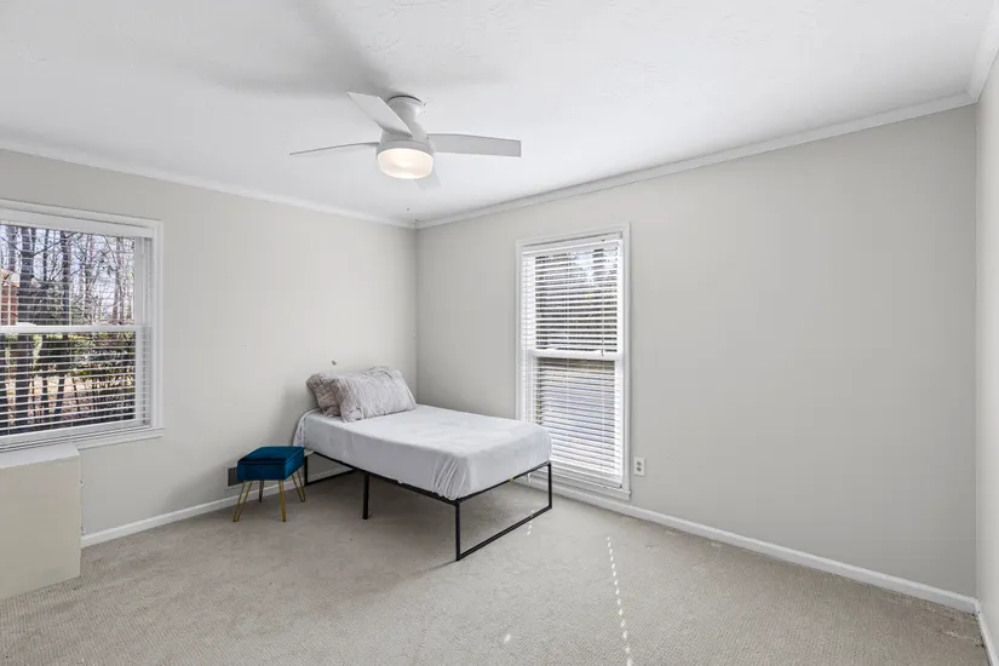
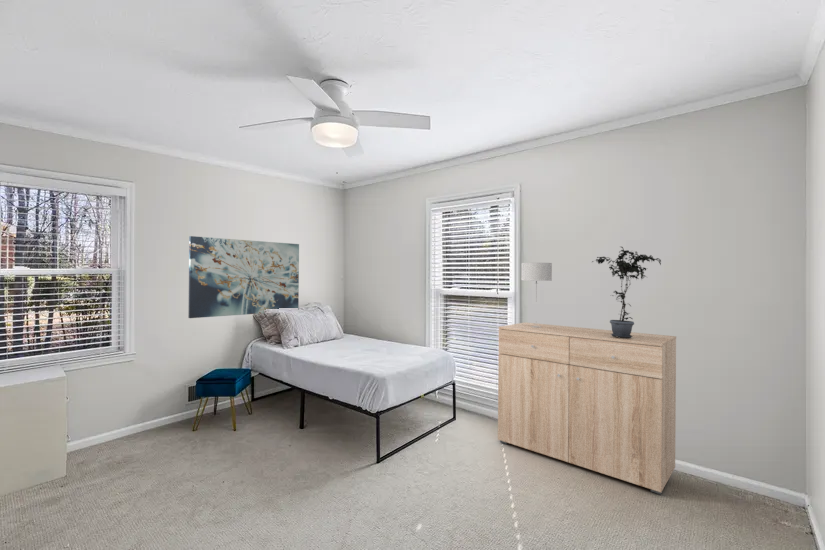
+ dresser (580, 393)
+ wall art (249, 277)
+ potted plant (624, 291)
+ table lamp (536, 294)
